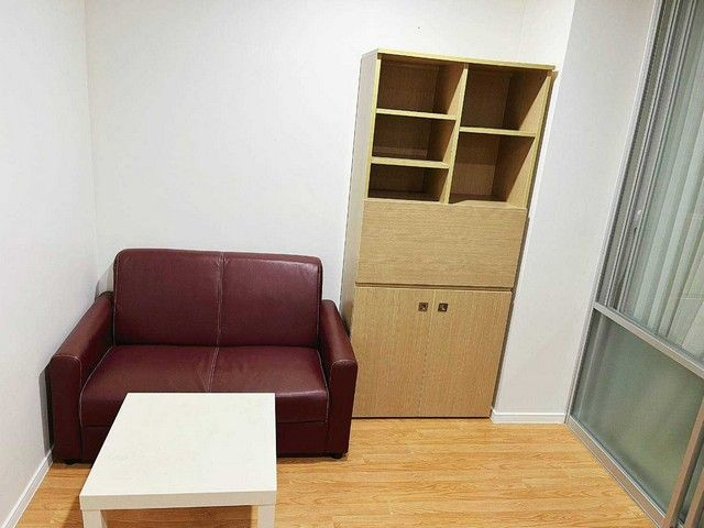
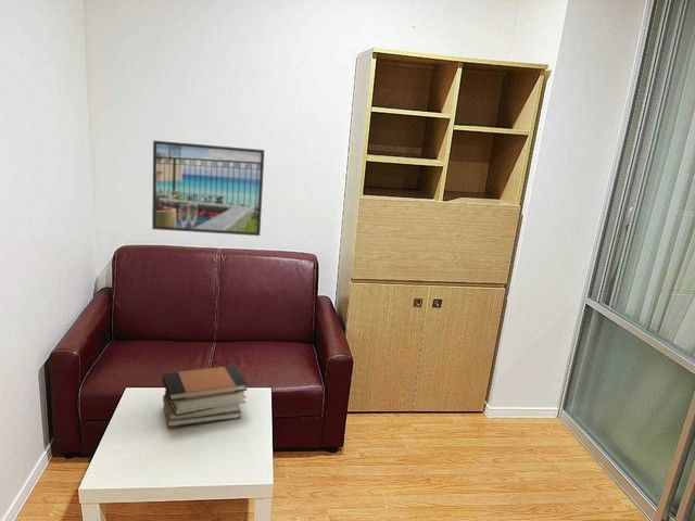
+ book stack (204, 395)
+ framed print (207, 189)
